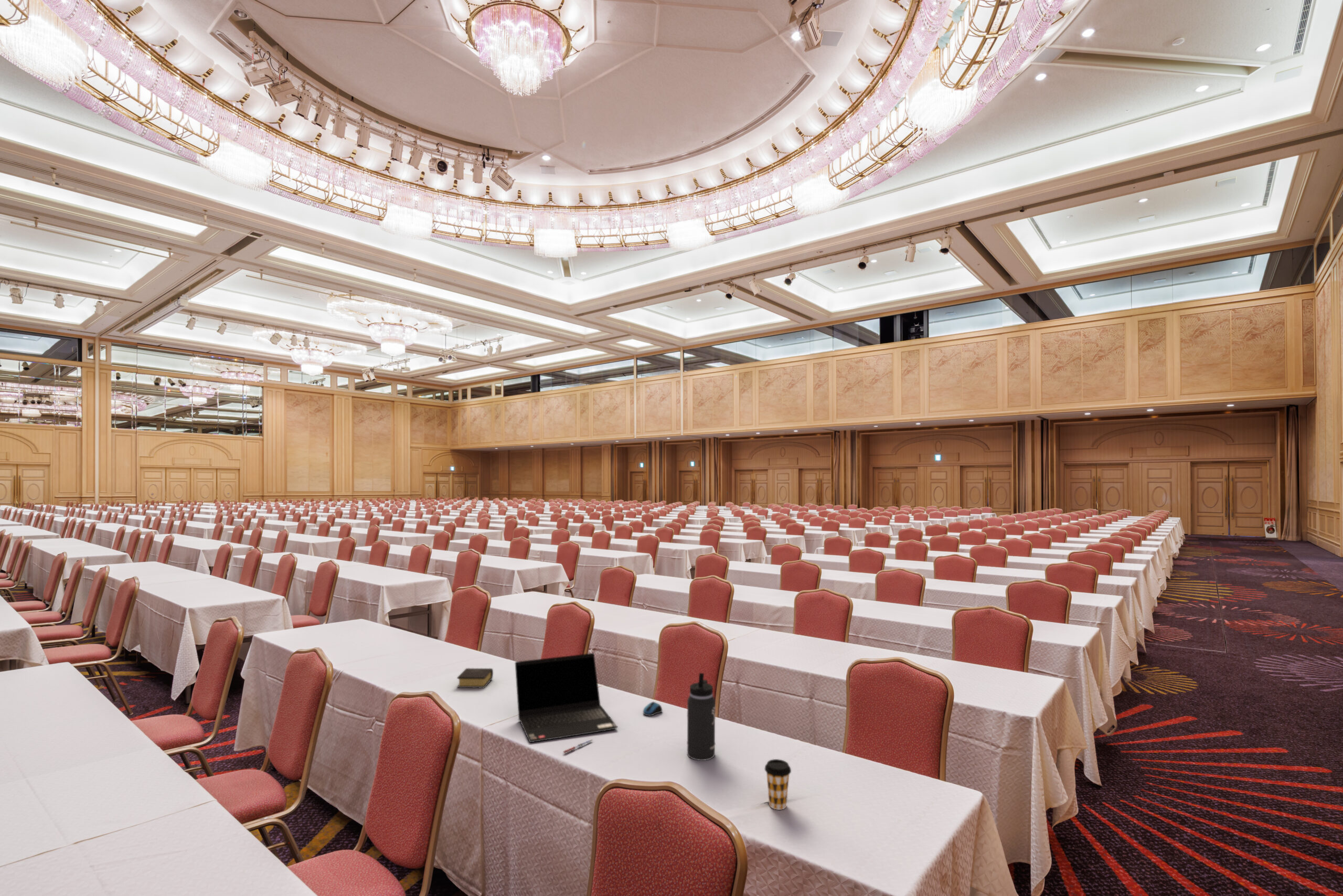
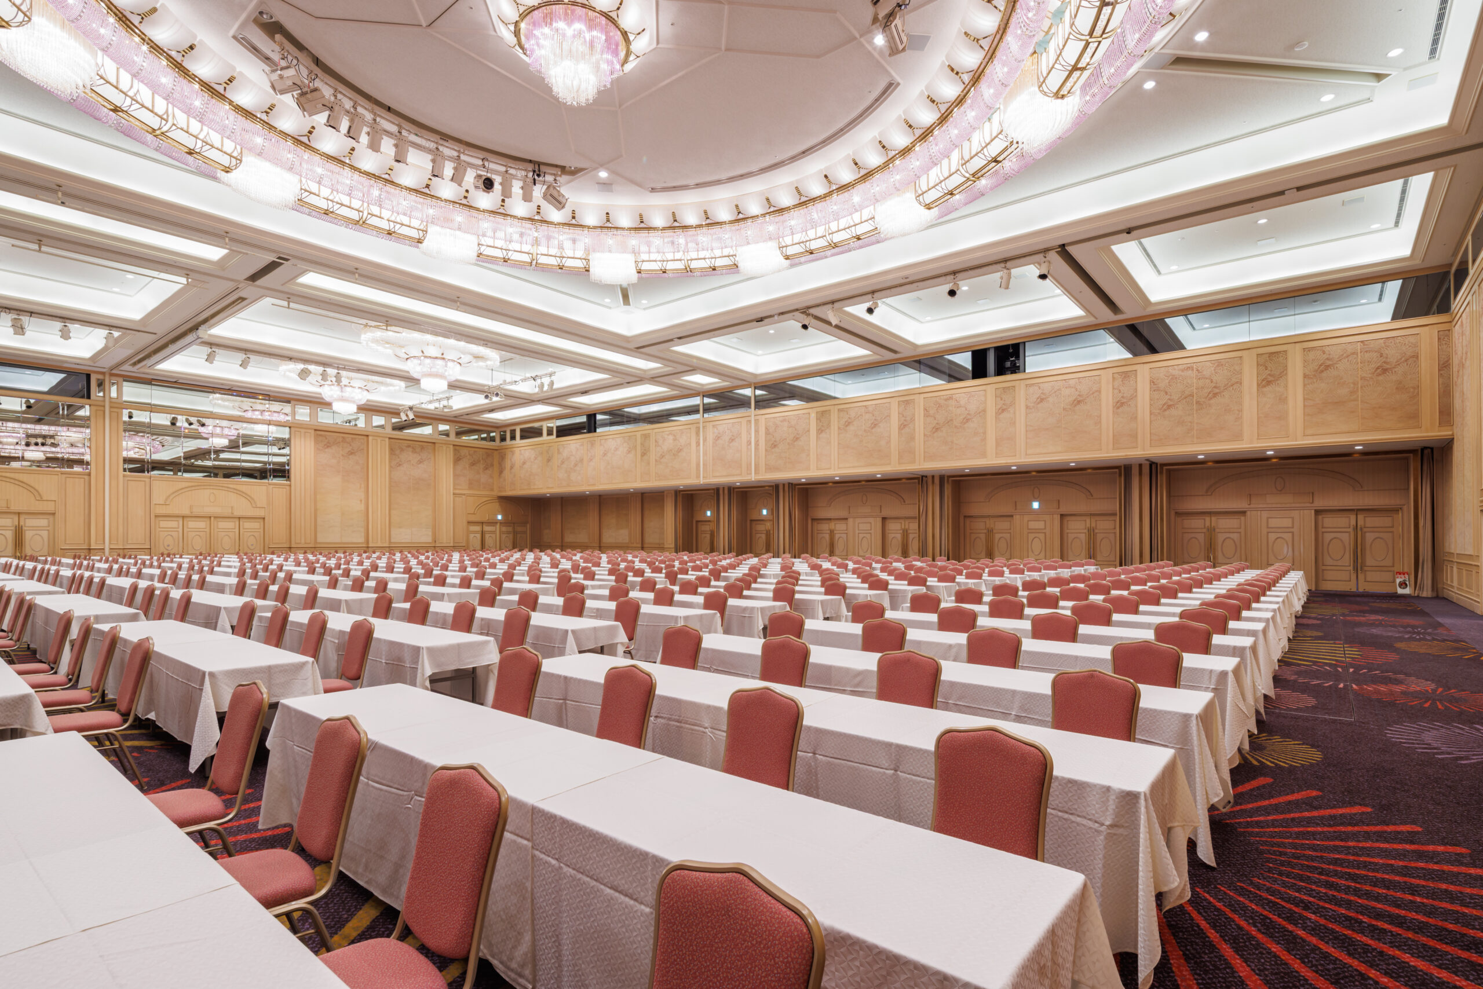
- book (475, 677)
- pen (578, 745)
- coffee cup (777, 784)
- laptop computer (564, 695)
- computer mouse (653, 707)
- thermos bottle (701, 712)
